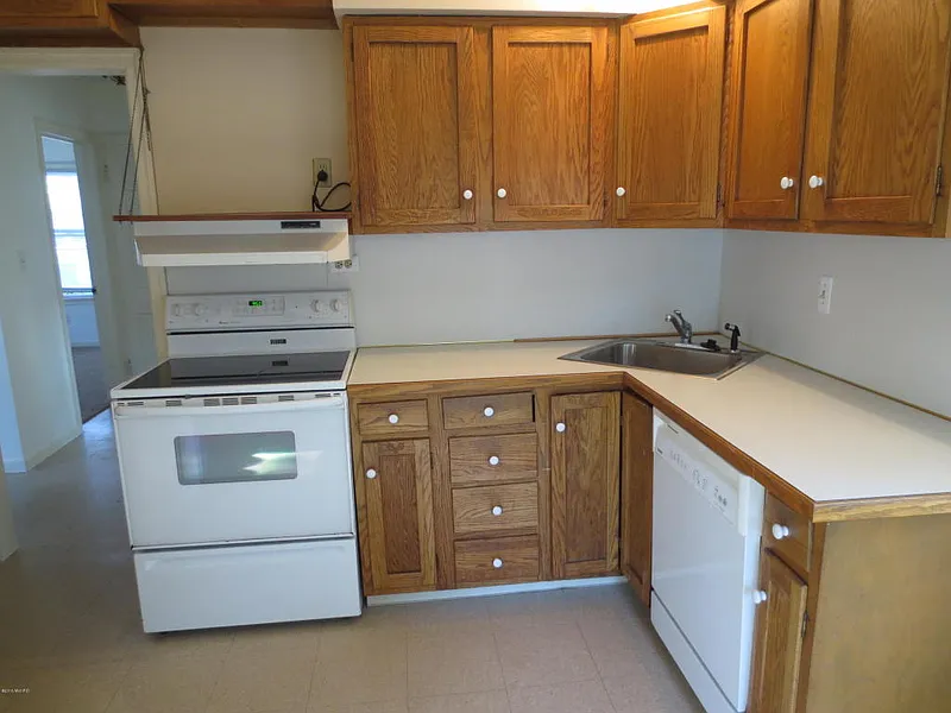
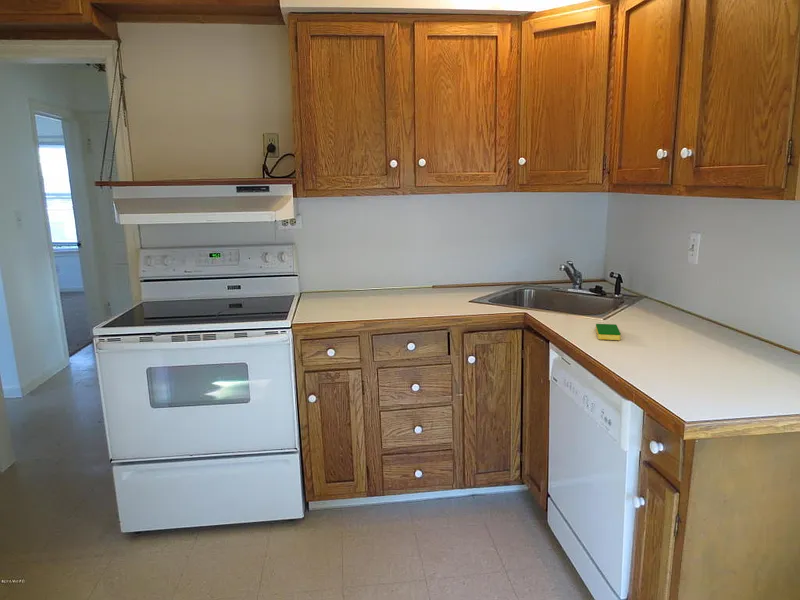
+ dish sponge (607, 331)
